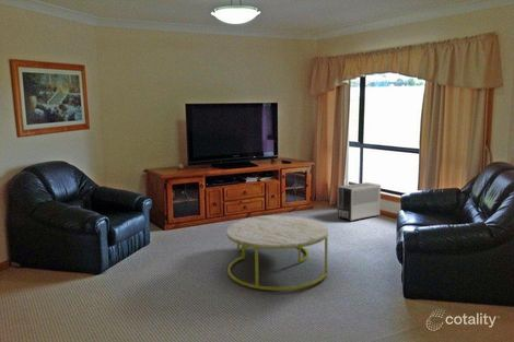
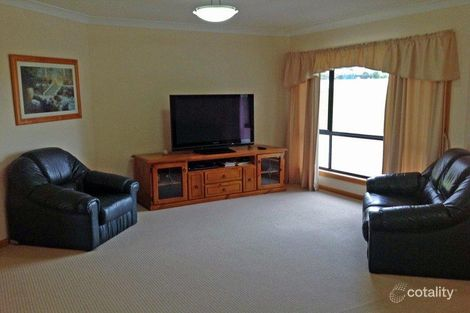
- air purifier (359, 201)
- coffee table (272, 244)
